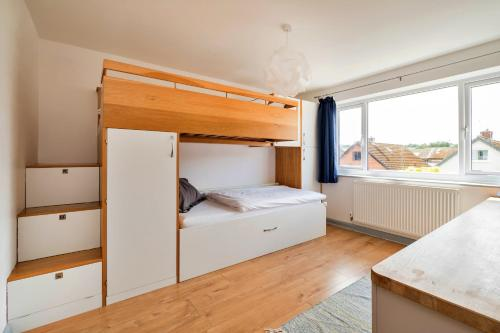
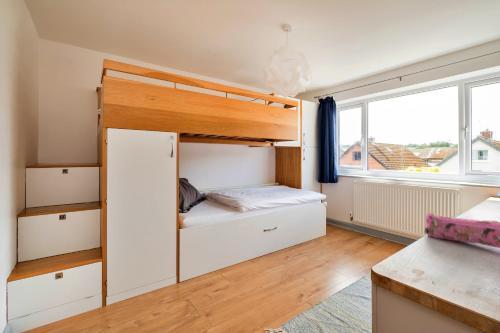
+ pencil case (466, 229)
